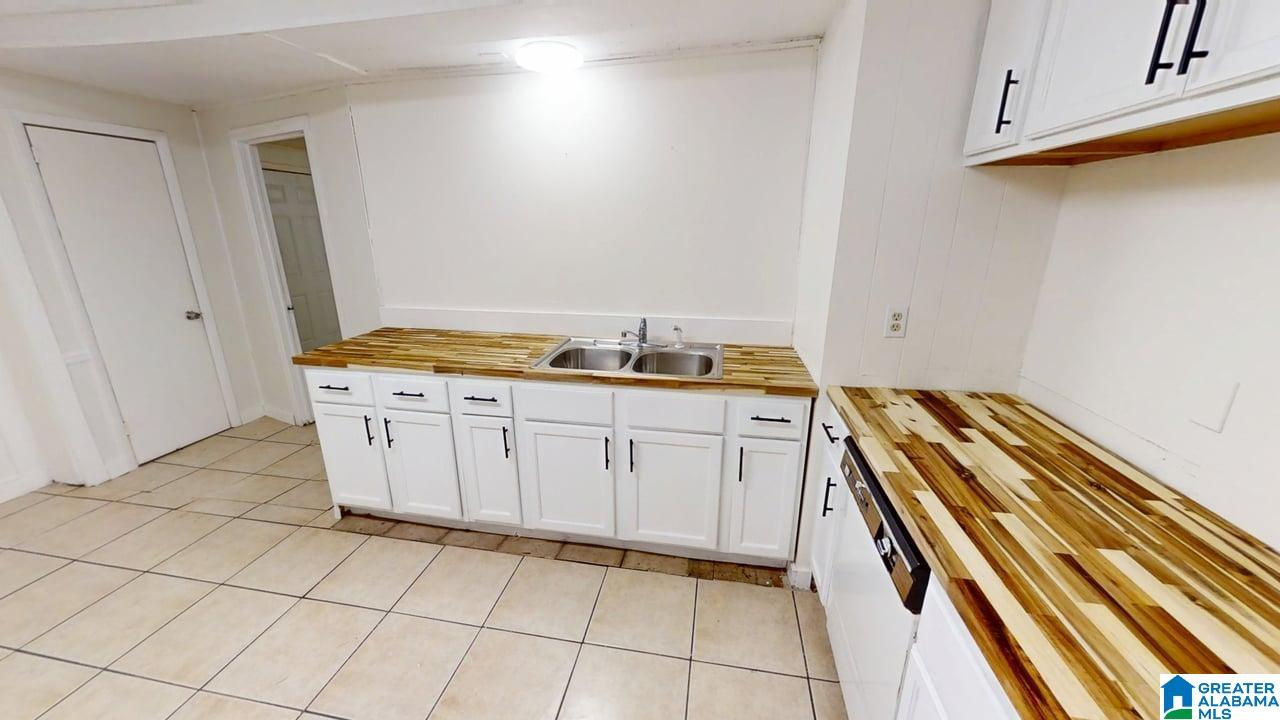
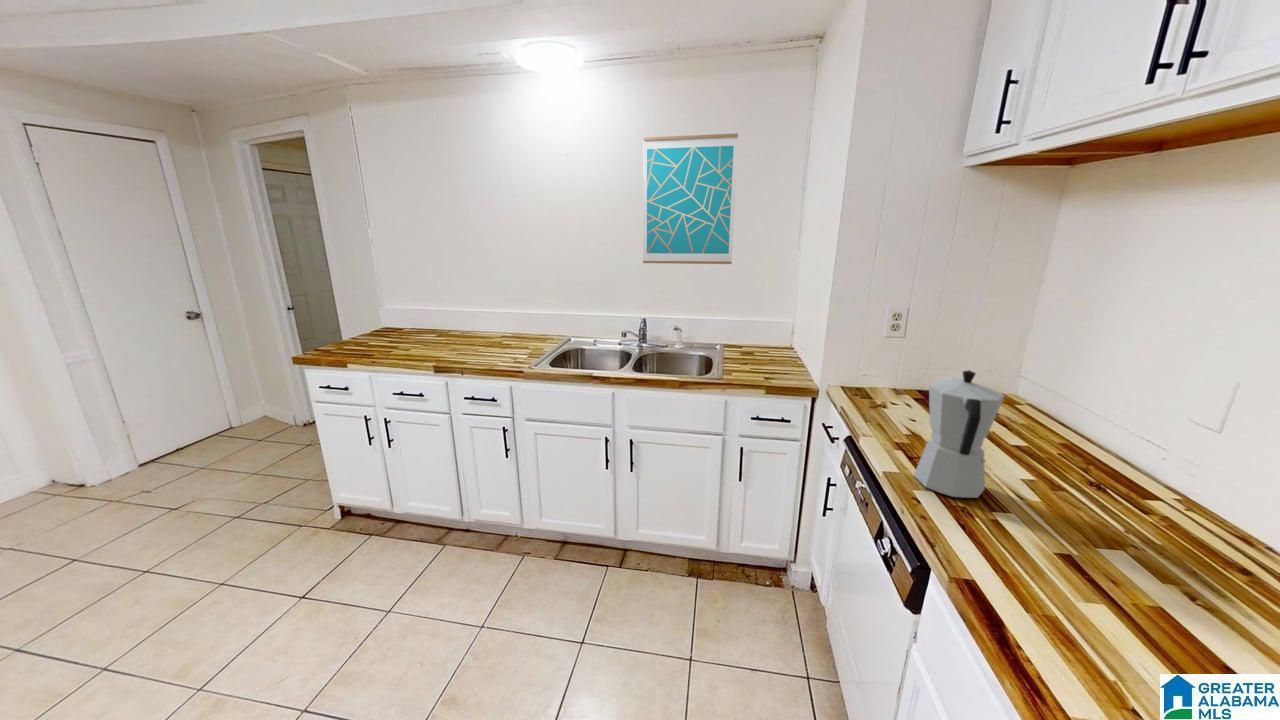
+ moka pot (959, 431)
+ wall art (688, 201)
